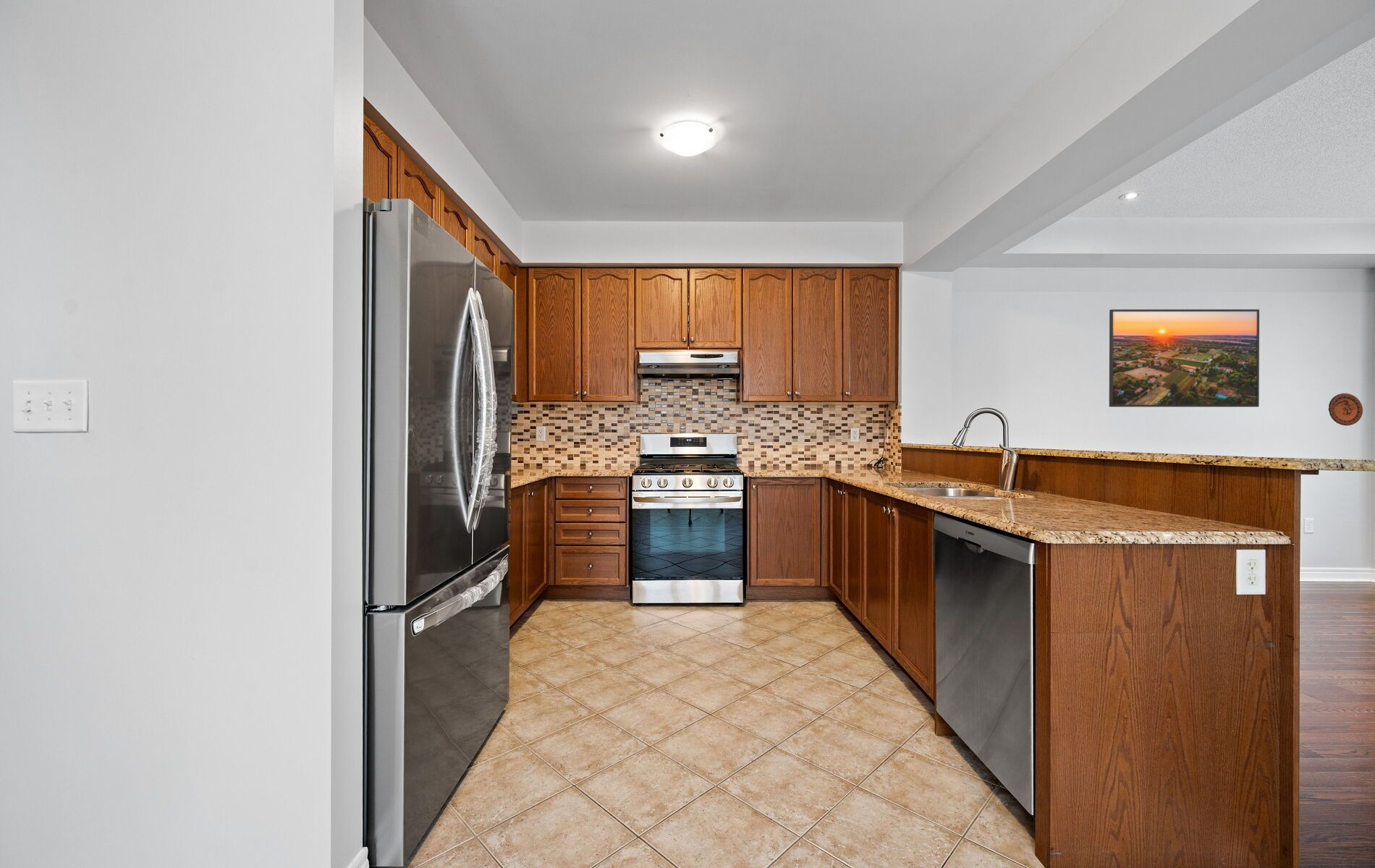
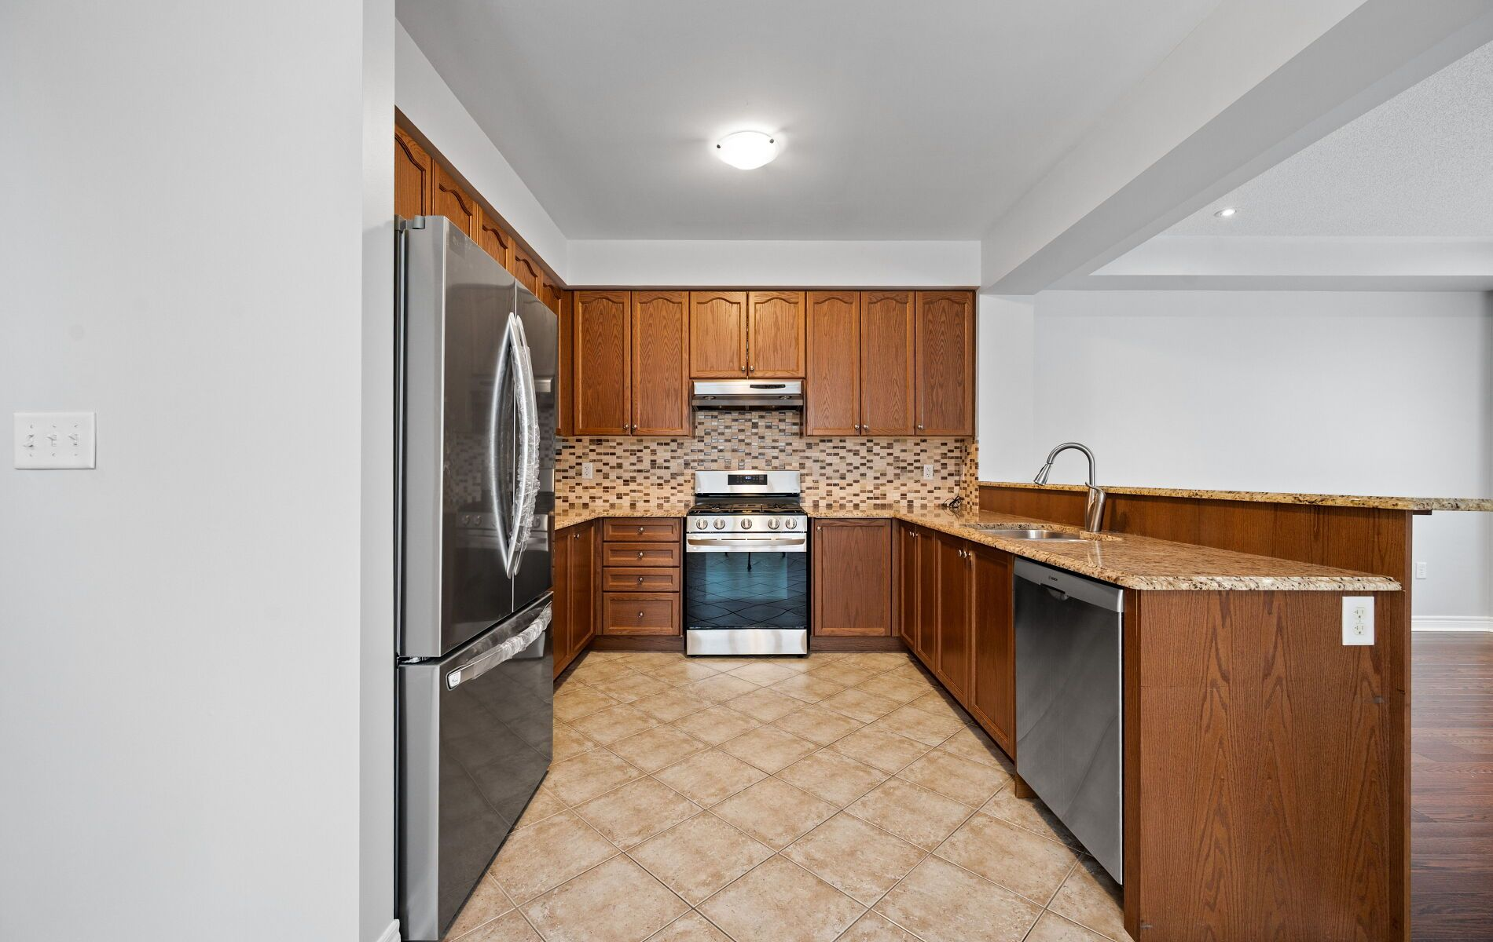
- decorative plate (1345, 409)
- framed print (1184, 358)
